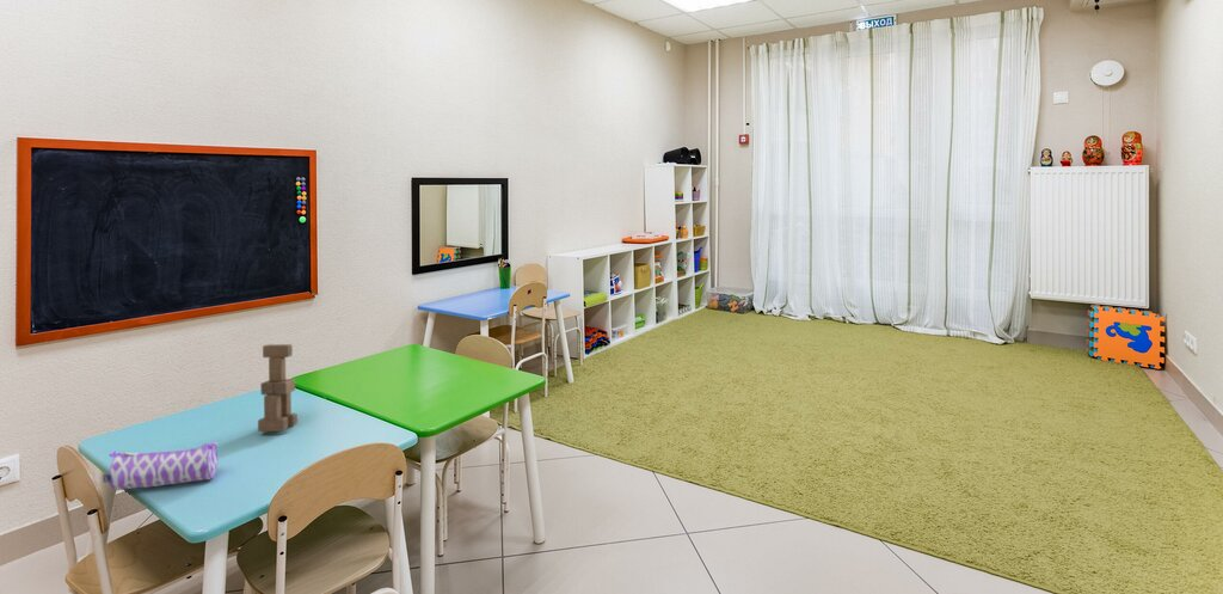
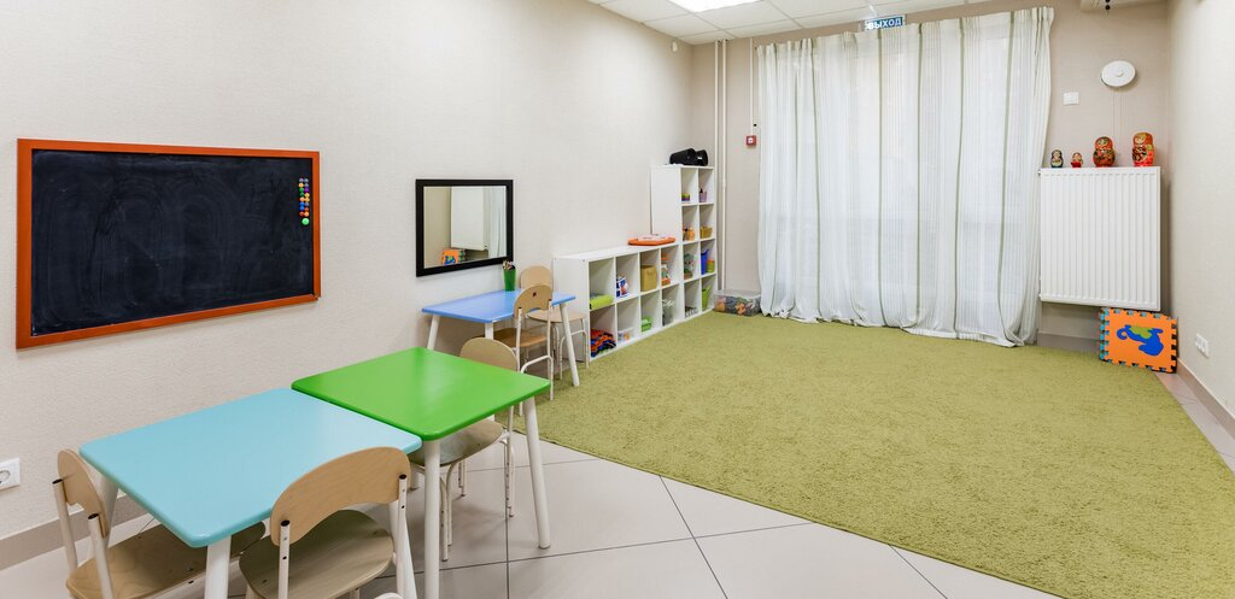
- toy blocks (277, 386)
- pencil case (165, 465)
